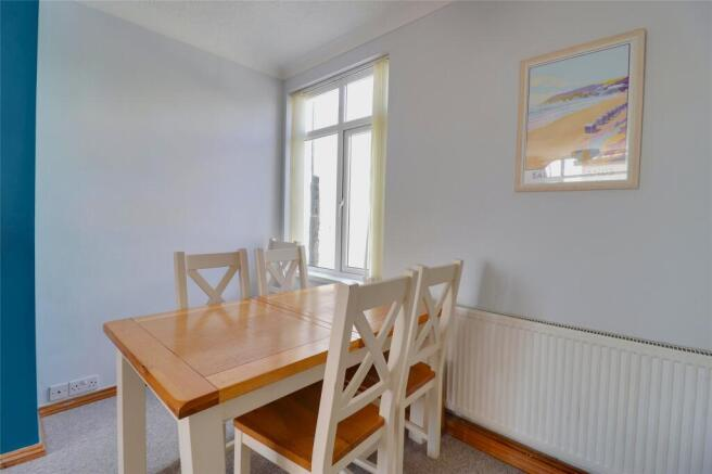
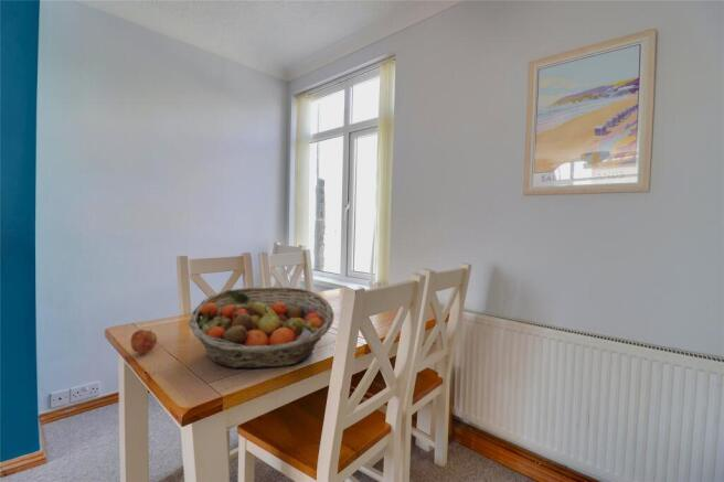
+ apple (143, 341)
+ fruit basket (265, 323)
